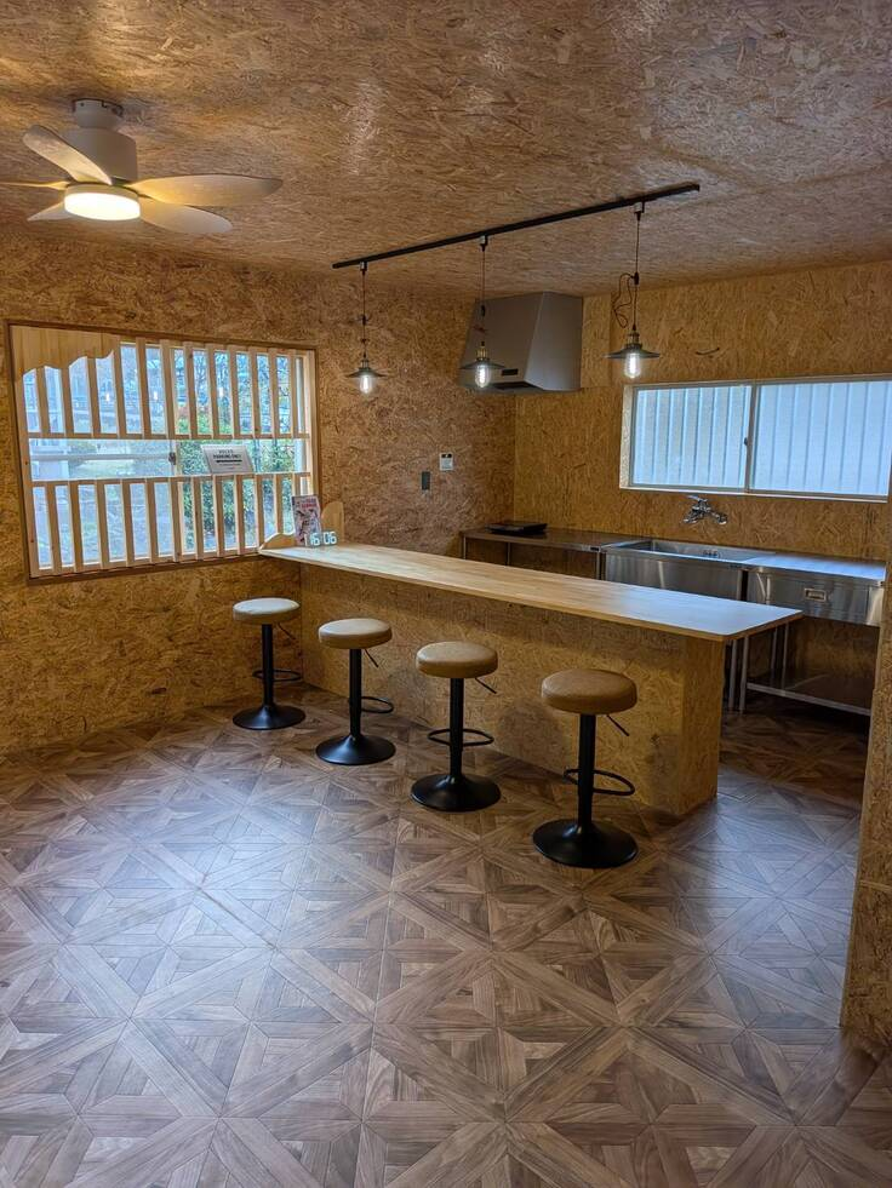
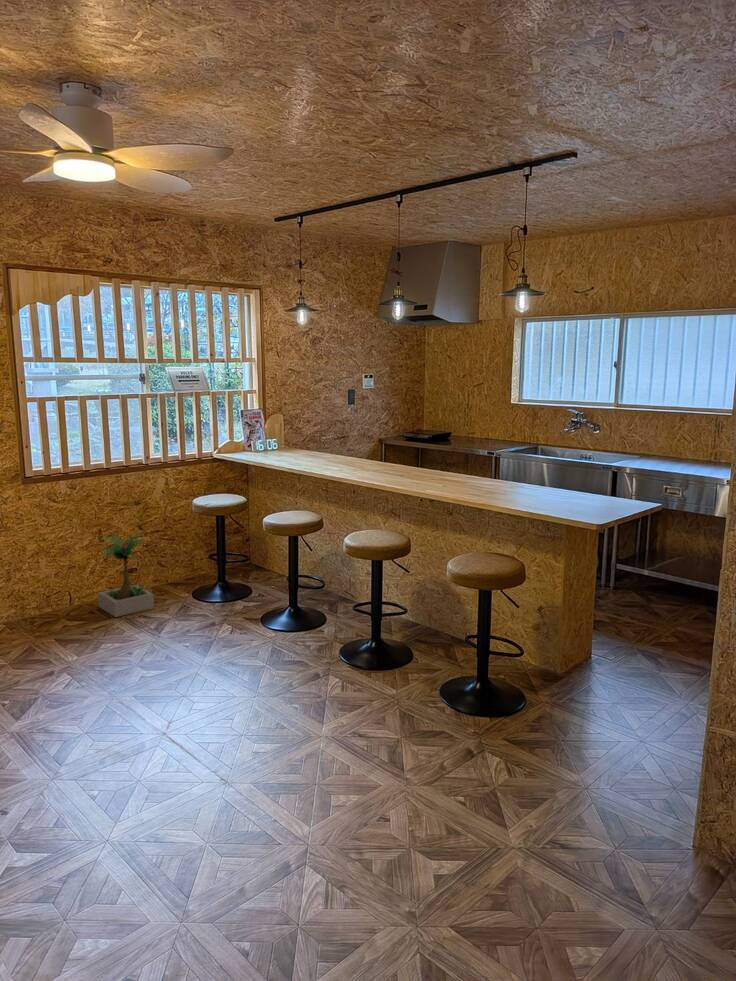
+ potted plant (127, 570)
